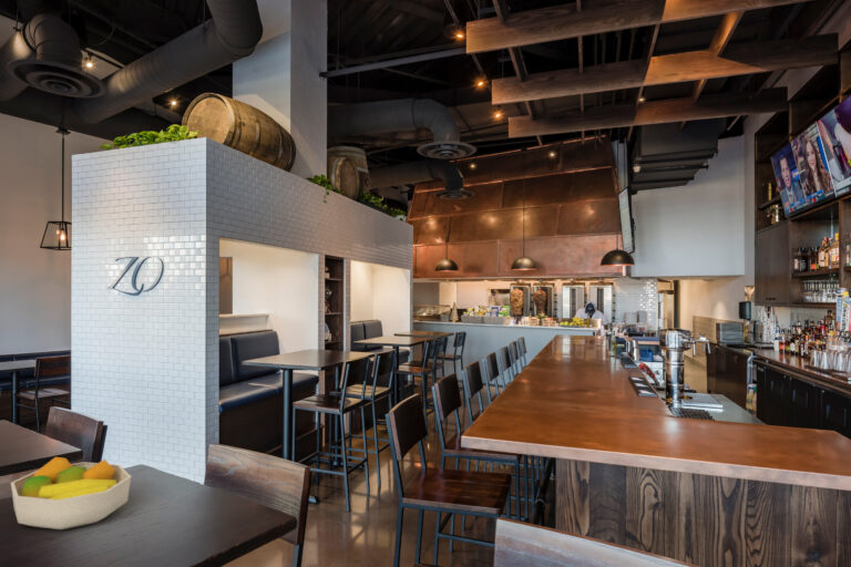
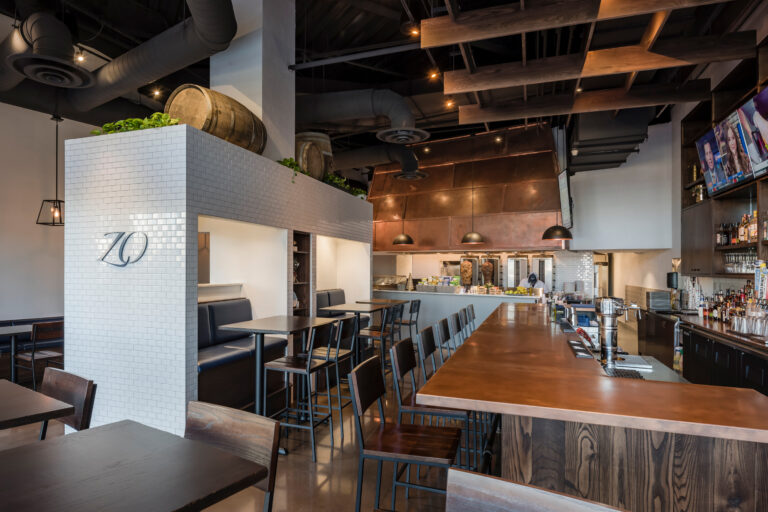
- fruit bowl (71, 488)
